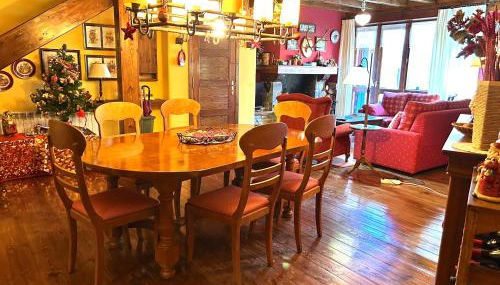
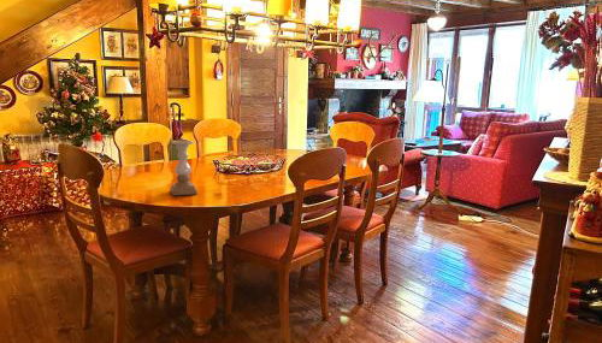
+ candle holder (183, 166)
